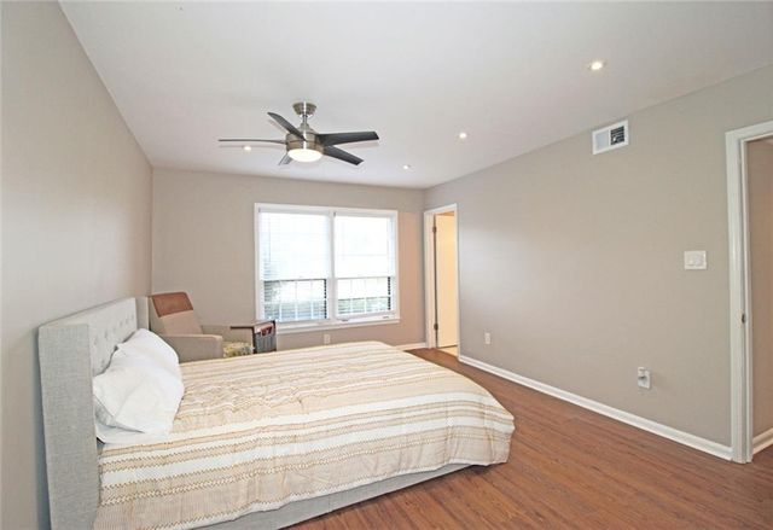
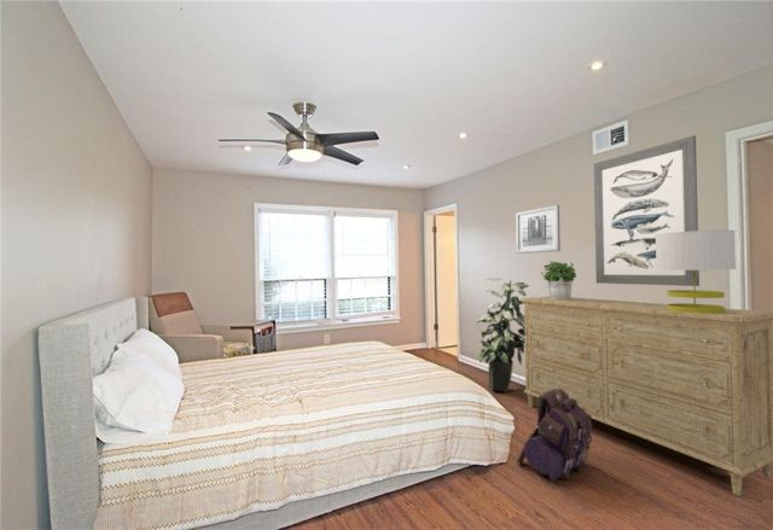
+ wall art (536, 231)
+ wall art (640, 217)
+ indoor plant (501, 332)
+ potted plant (558, 279)
+ table lamp (693, 272)
+ dresser (622, 368)
+ backpack (557, 430)
